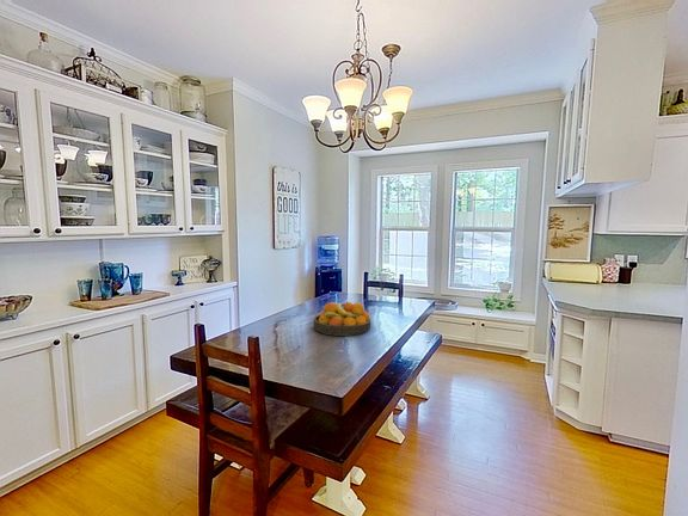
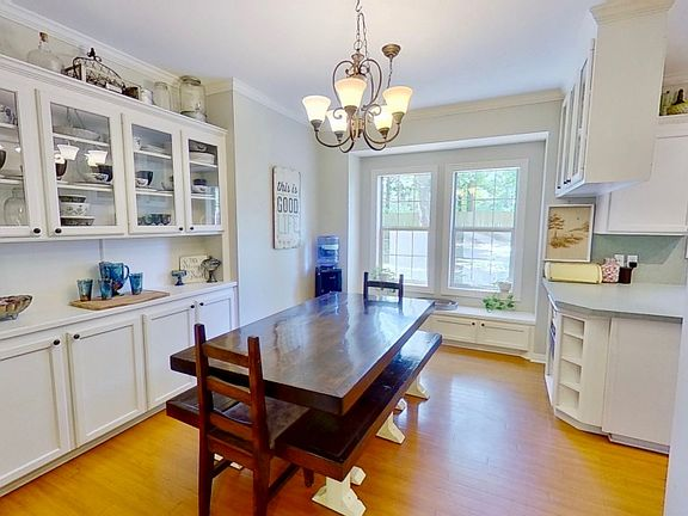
- fruit bowl (342, 314)
